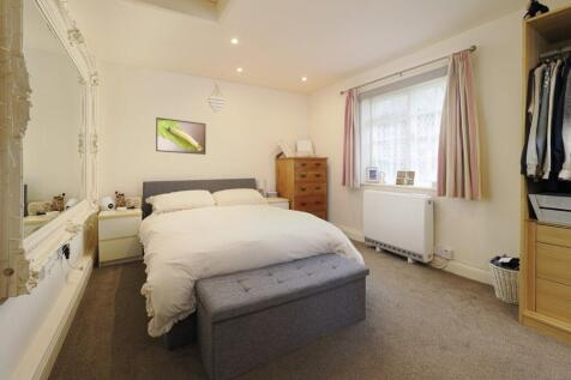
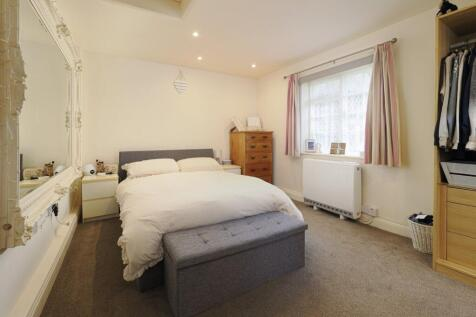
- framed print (181, 137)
